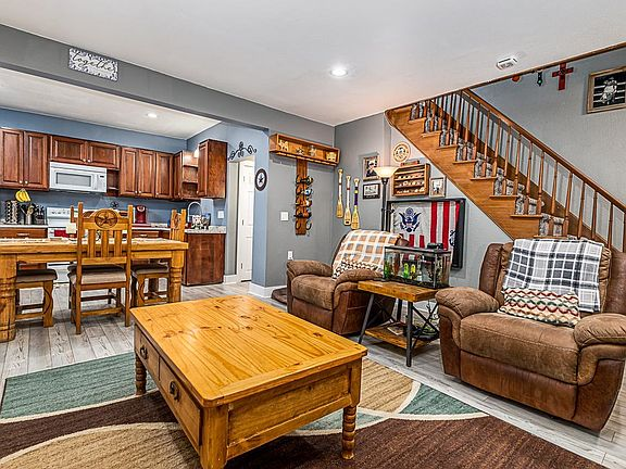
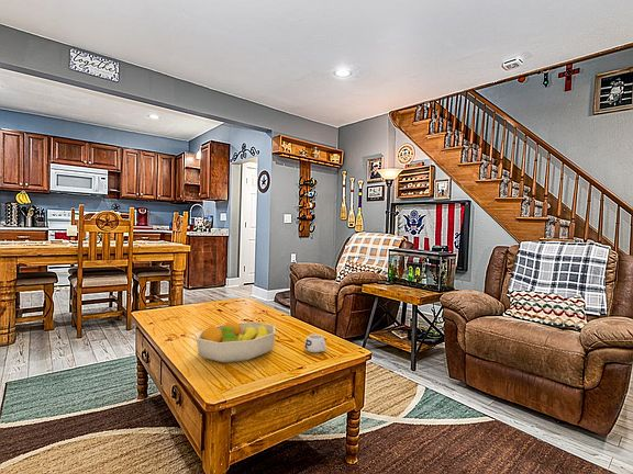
+ fruit bowl (237, 337)
+ mug (316, 343)
